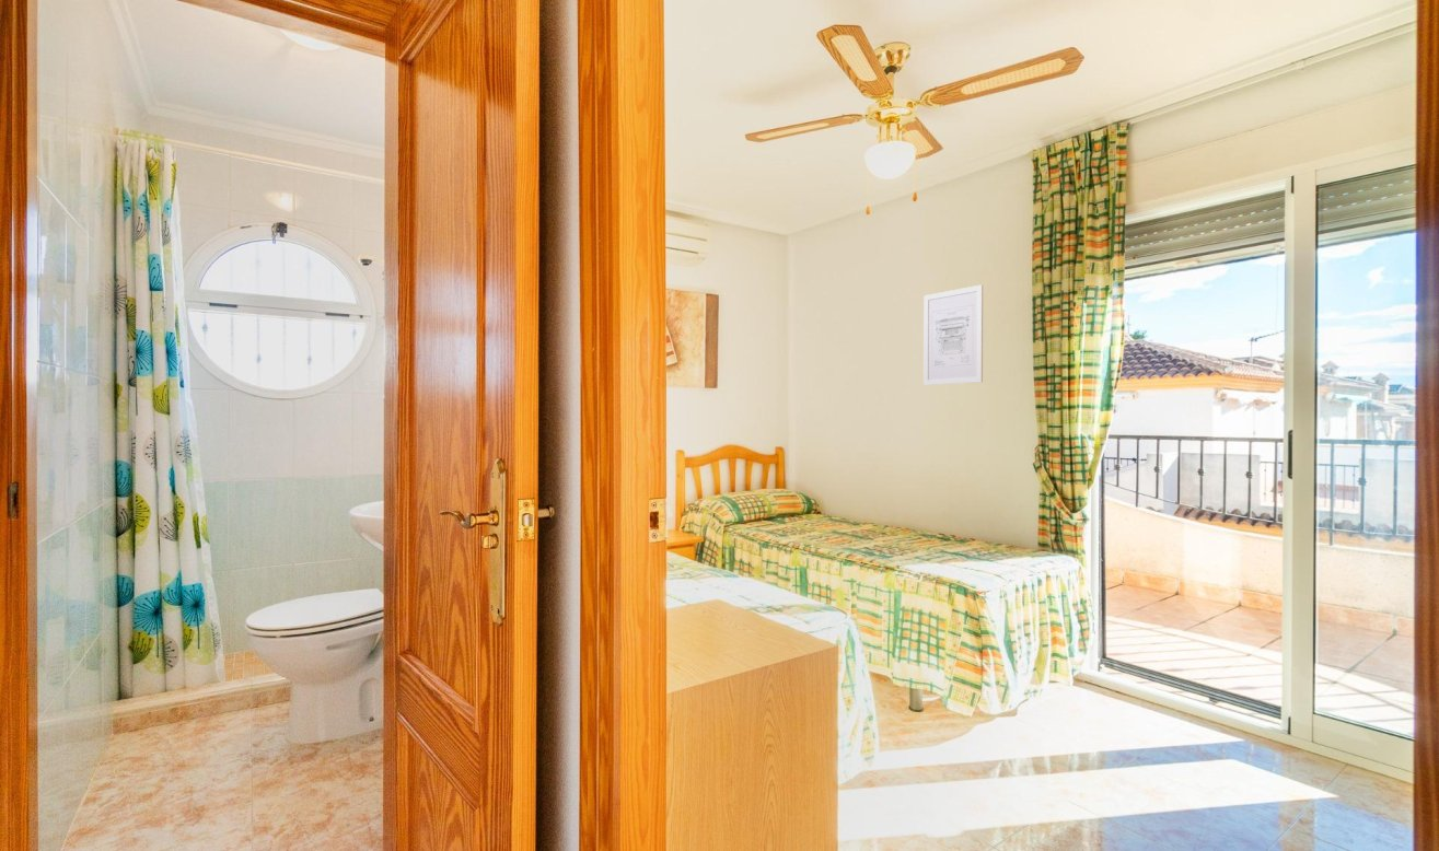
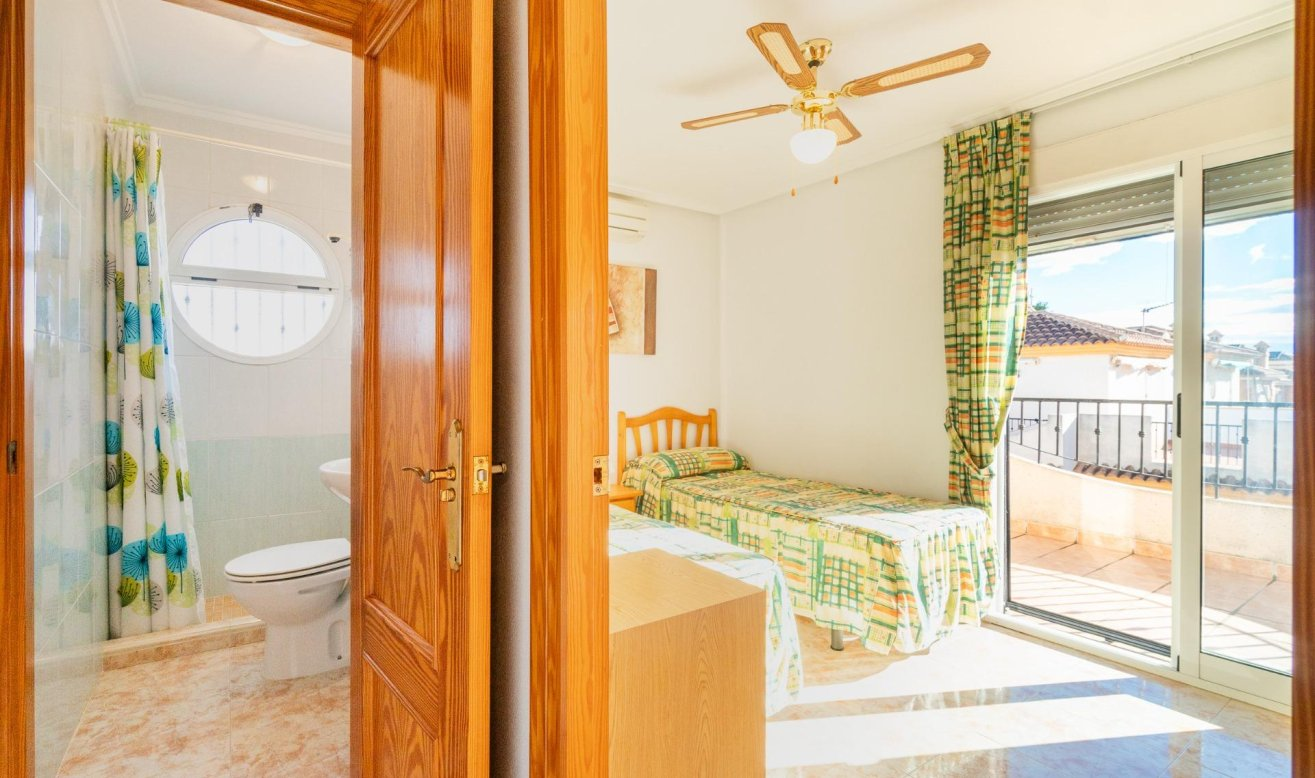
- wall art (951, 337)
